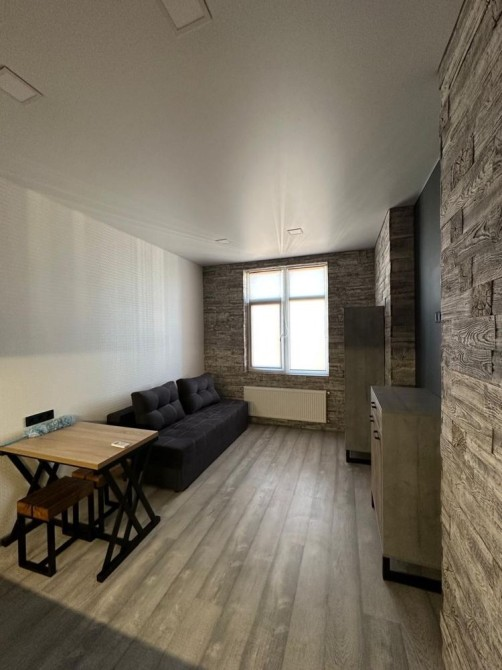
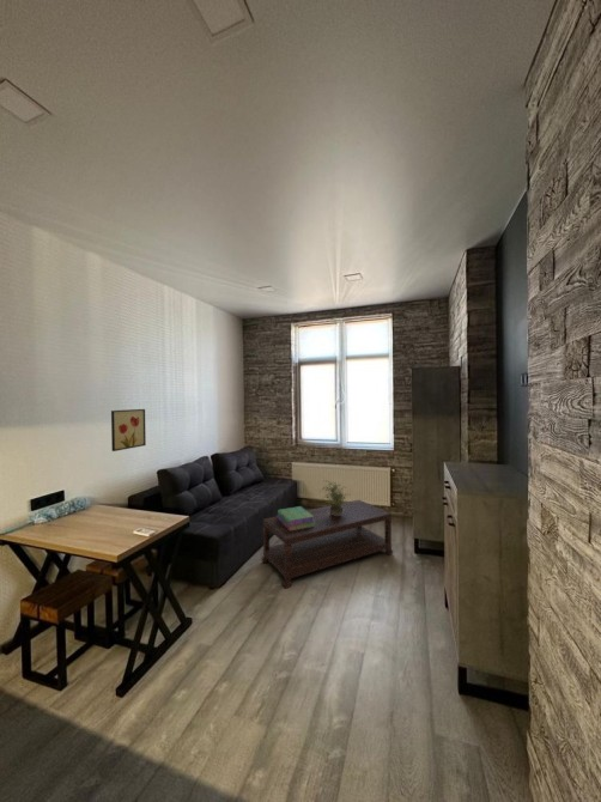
+ stack of books (295, 517)
+ potted plant (333, 496)
+ coffee table (328, 536)
+ wall art (128, 429)
